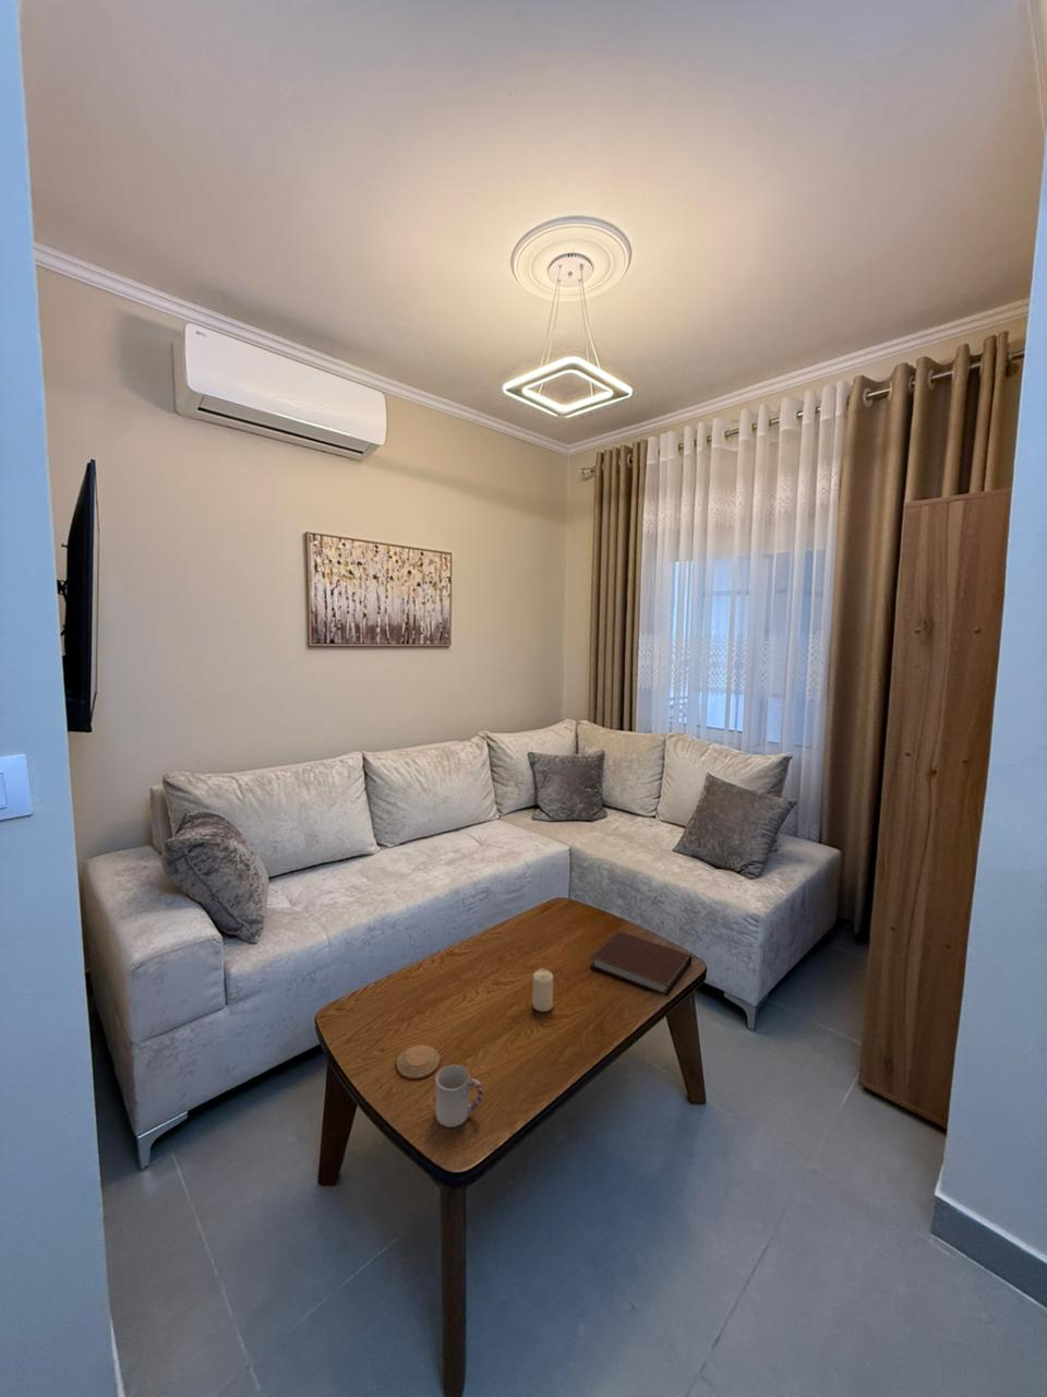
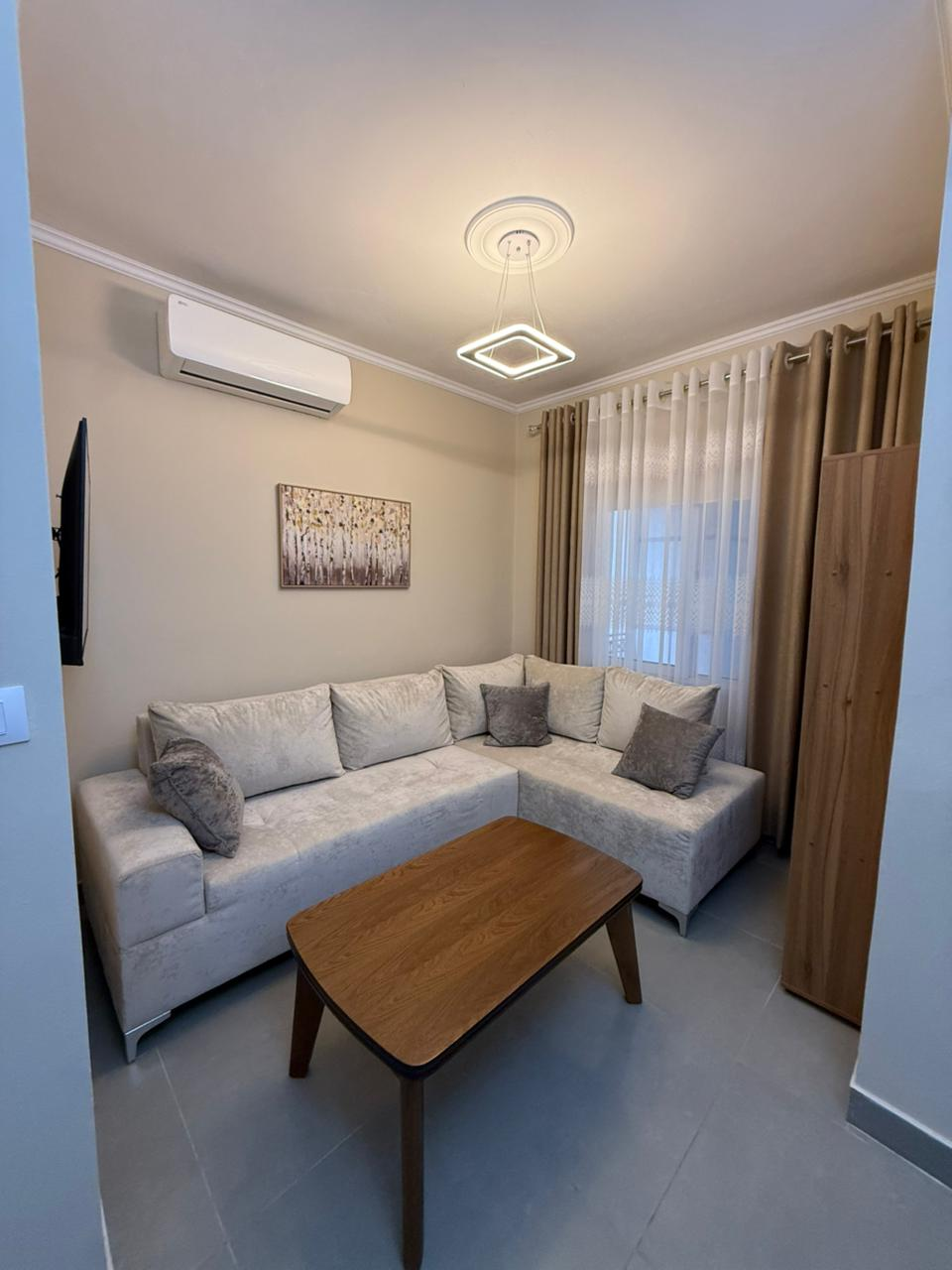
- notebook (640, 959)
- coaster (418, 1058)
- cup (459, 1094)
- candle (542, 988)
